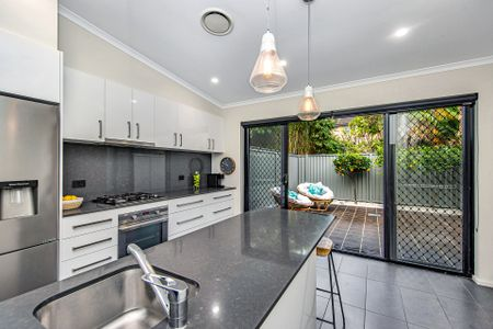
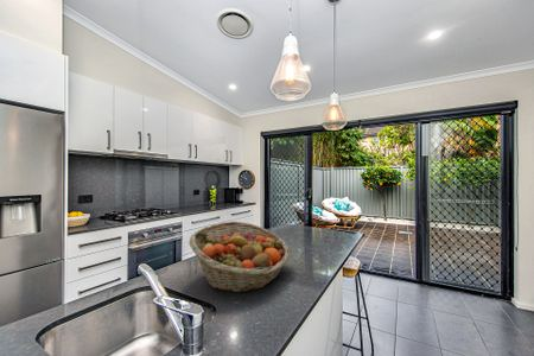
+ fruit basket (242, 250)
